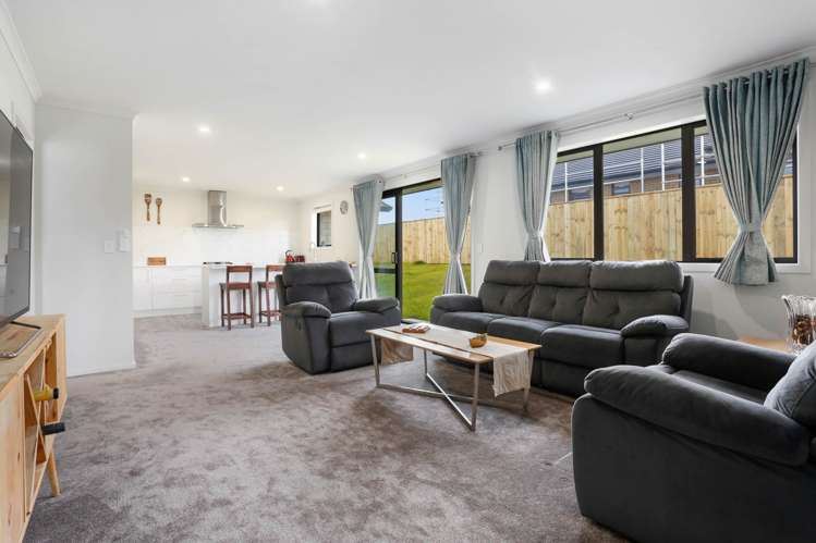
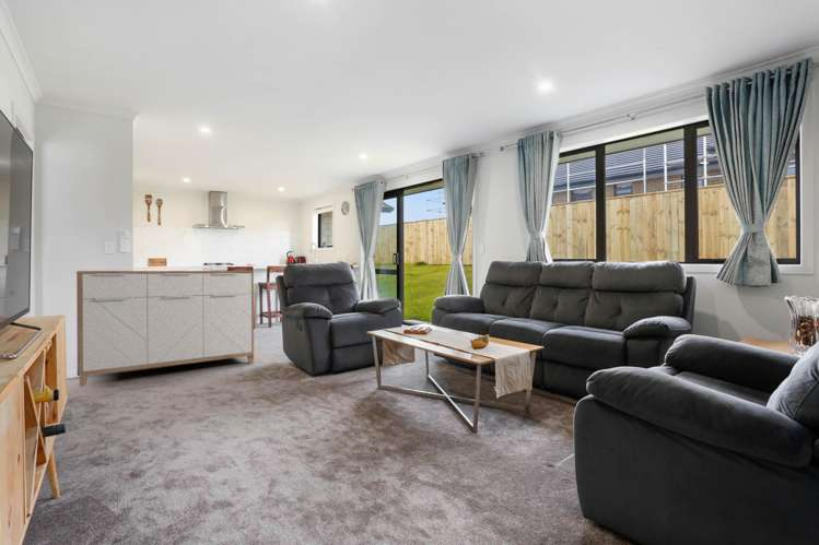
+ sideboard (171, 320)
